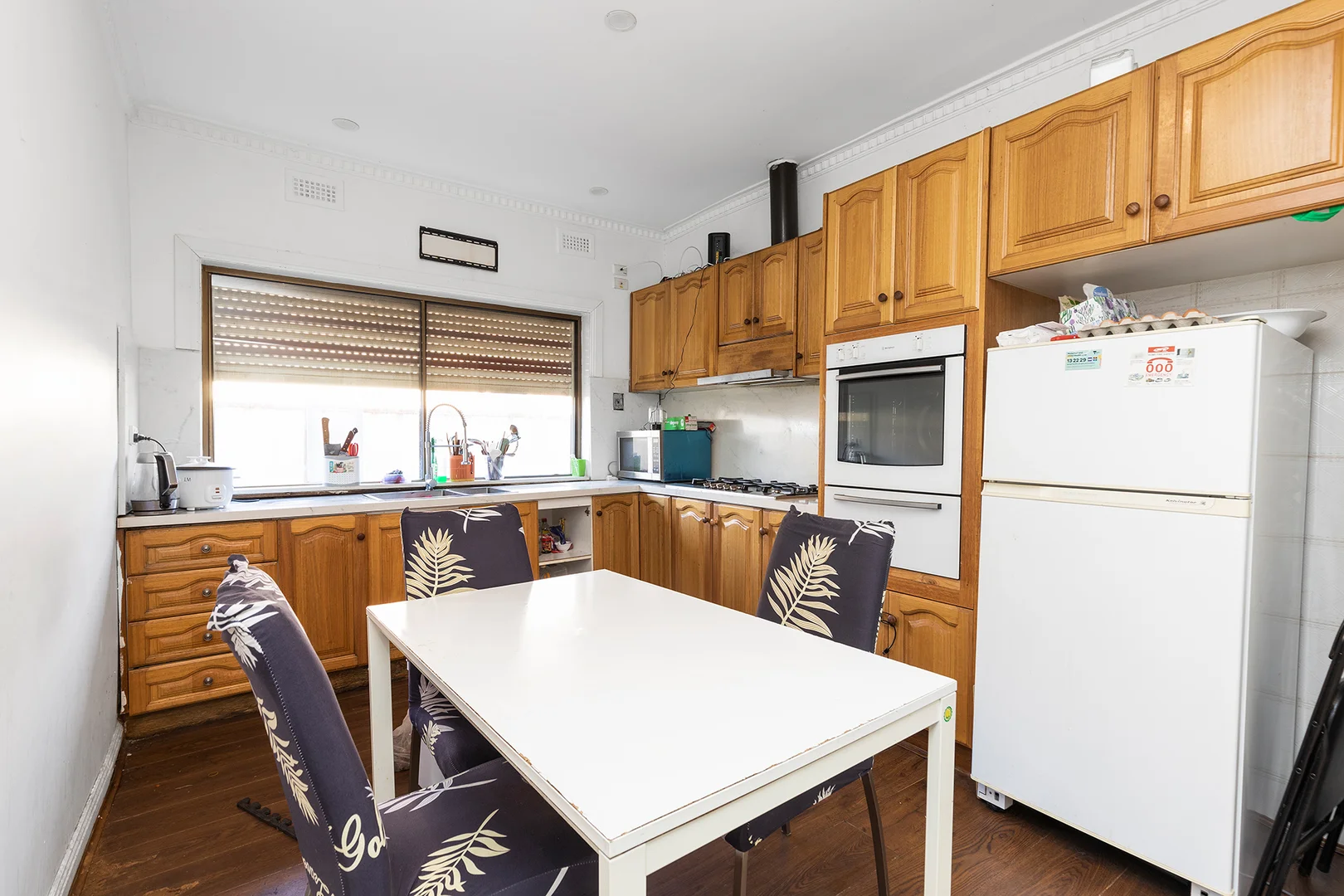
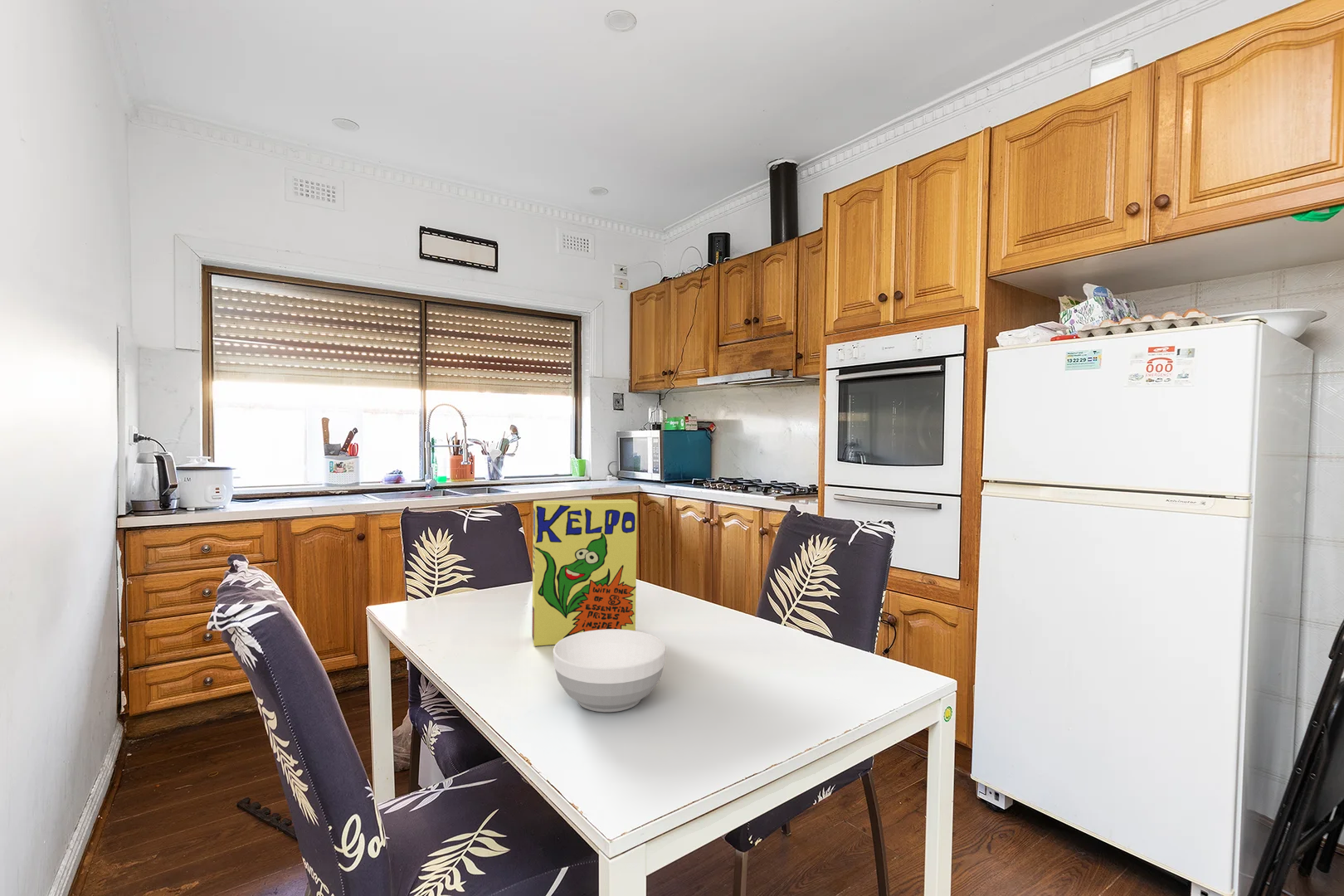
+ cereal box (584, 569)
+ bowl (609, 672)
